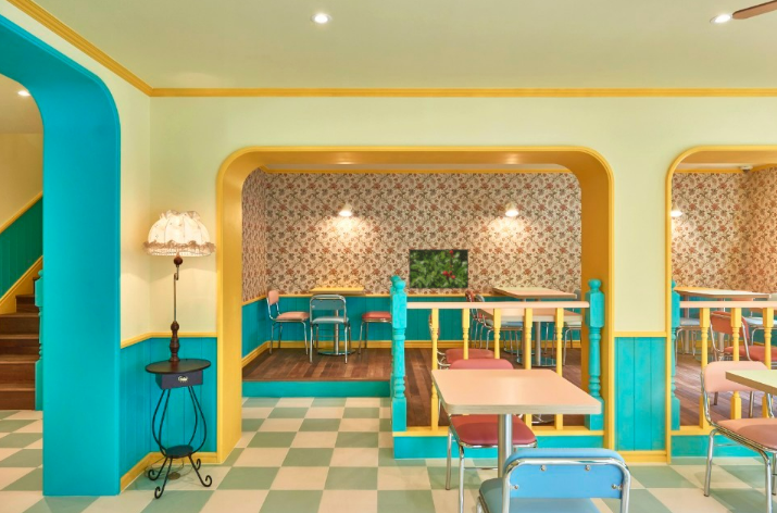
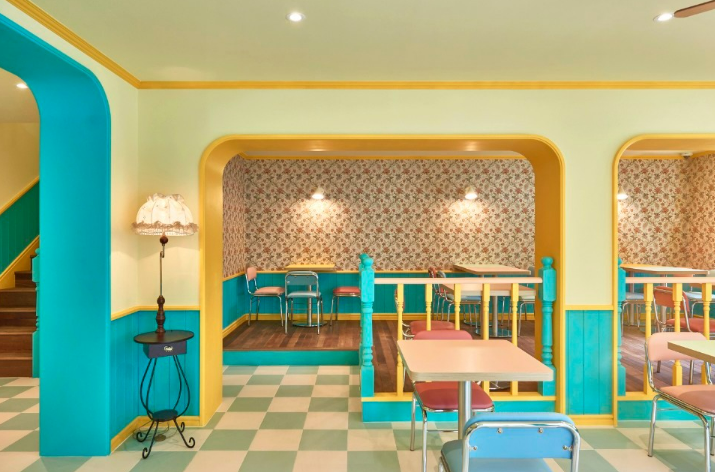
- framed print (438, 268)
